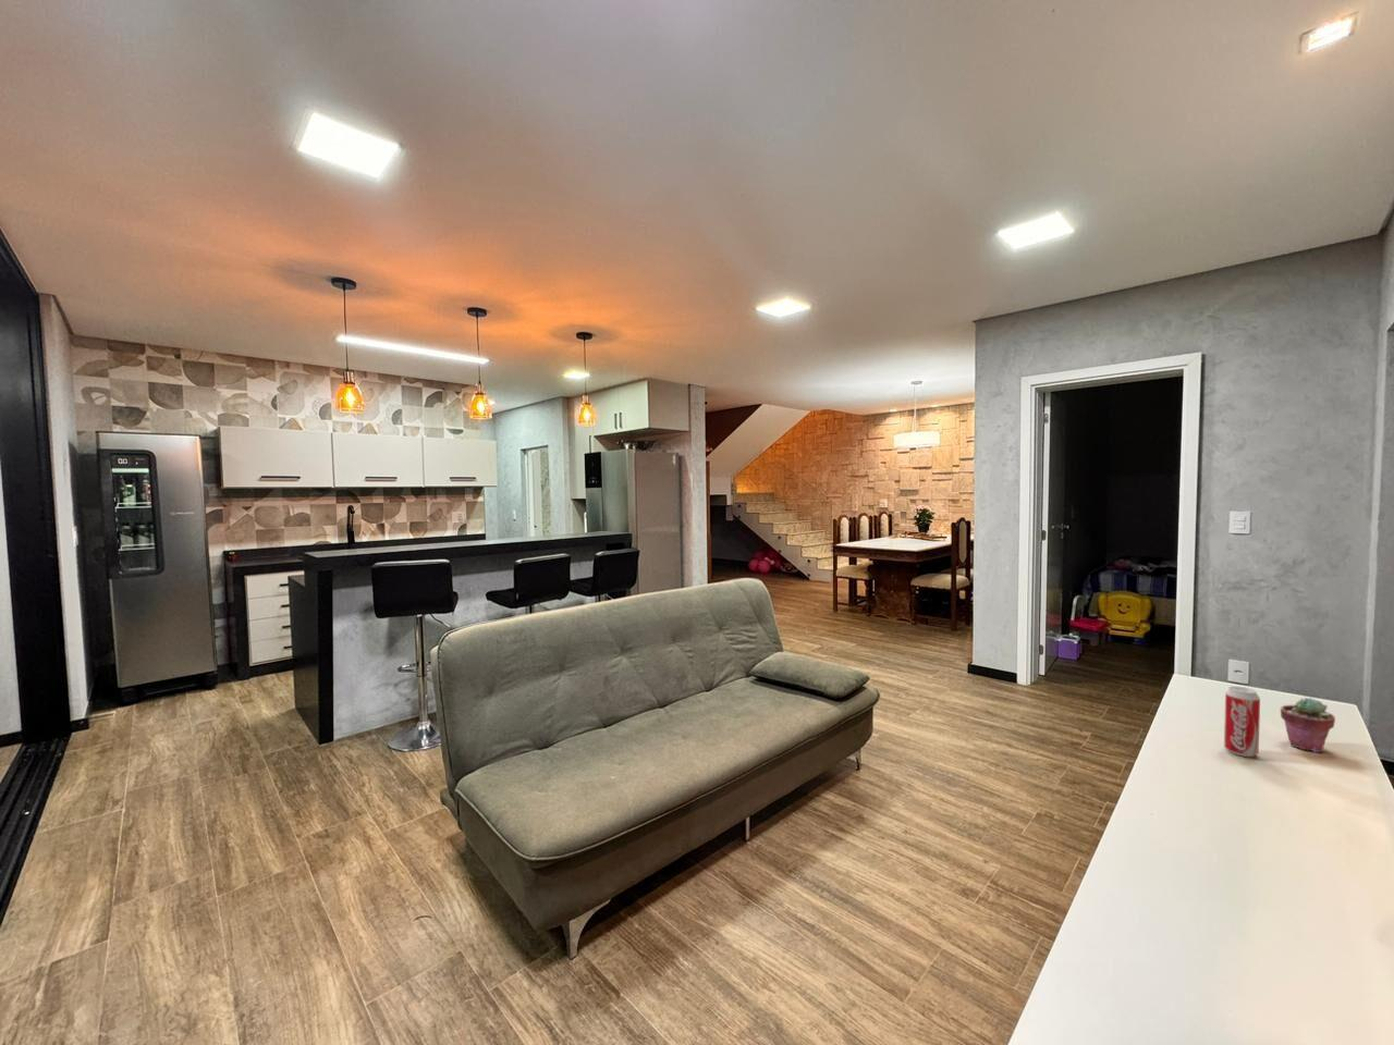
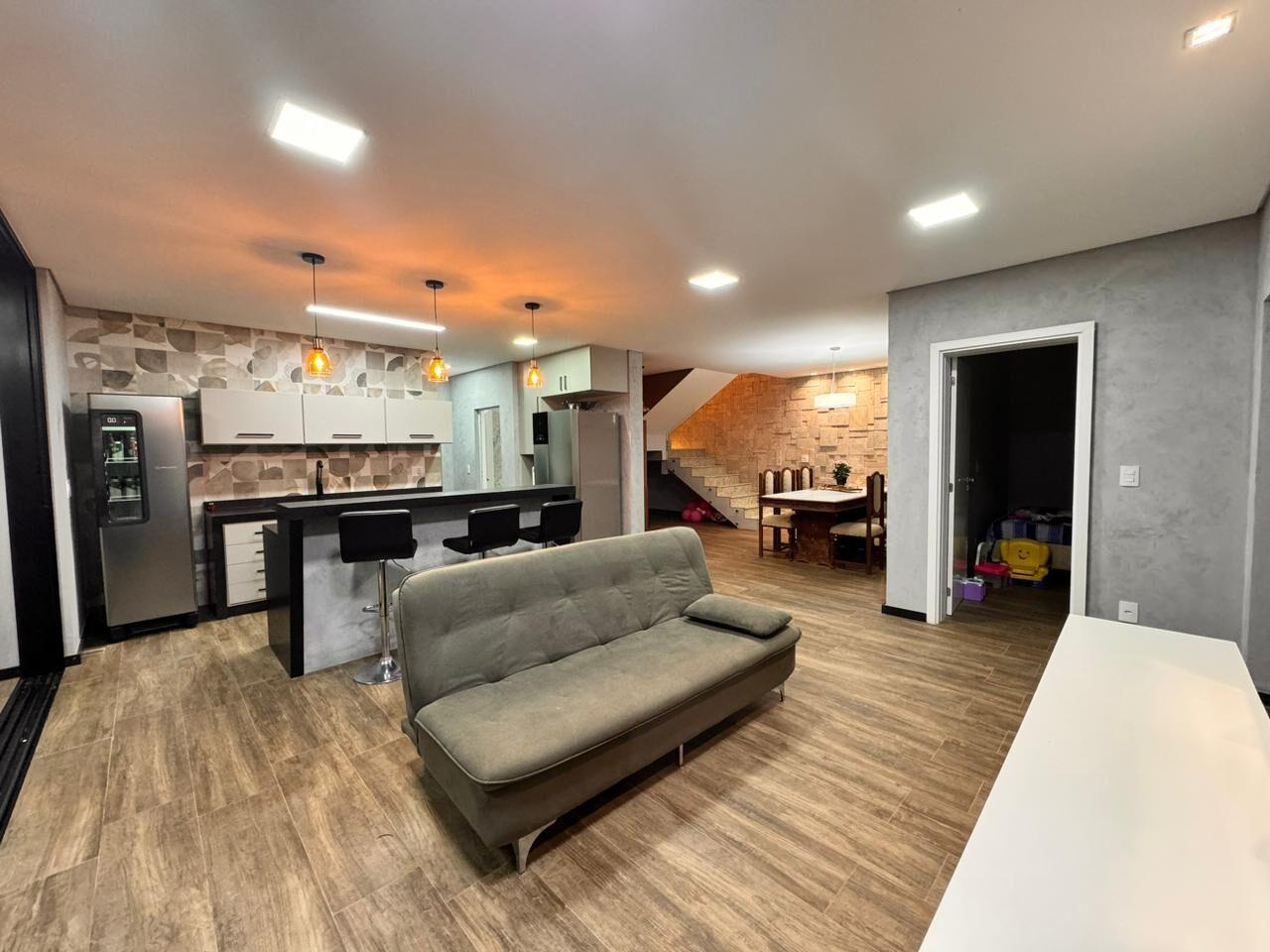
- beverage can (1241, 720)
- potted succulent (1307, 721)
